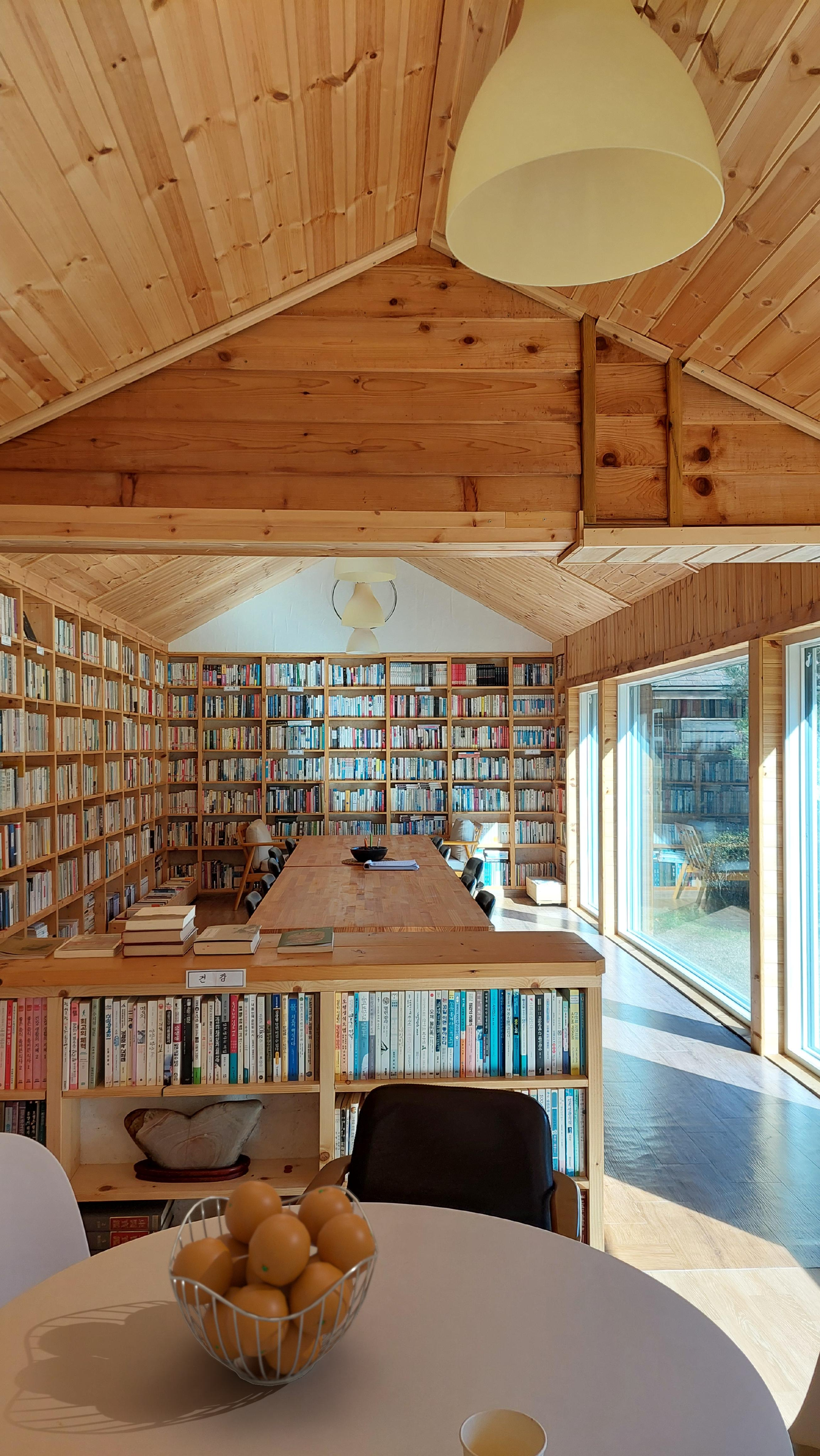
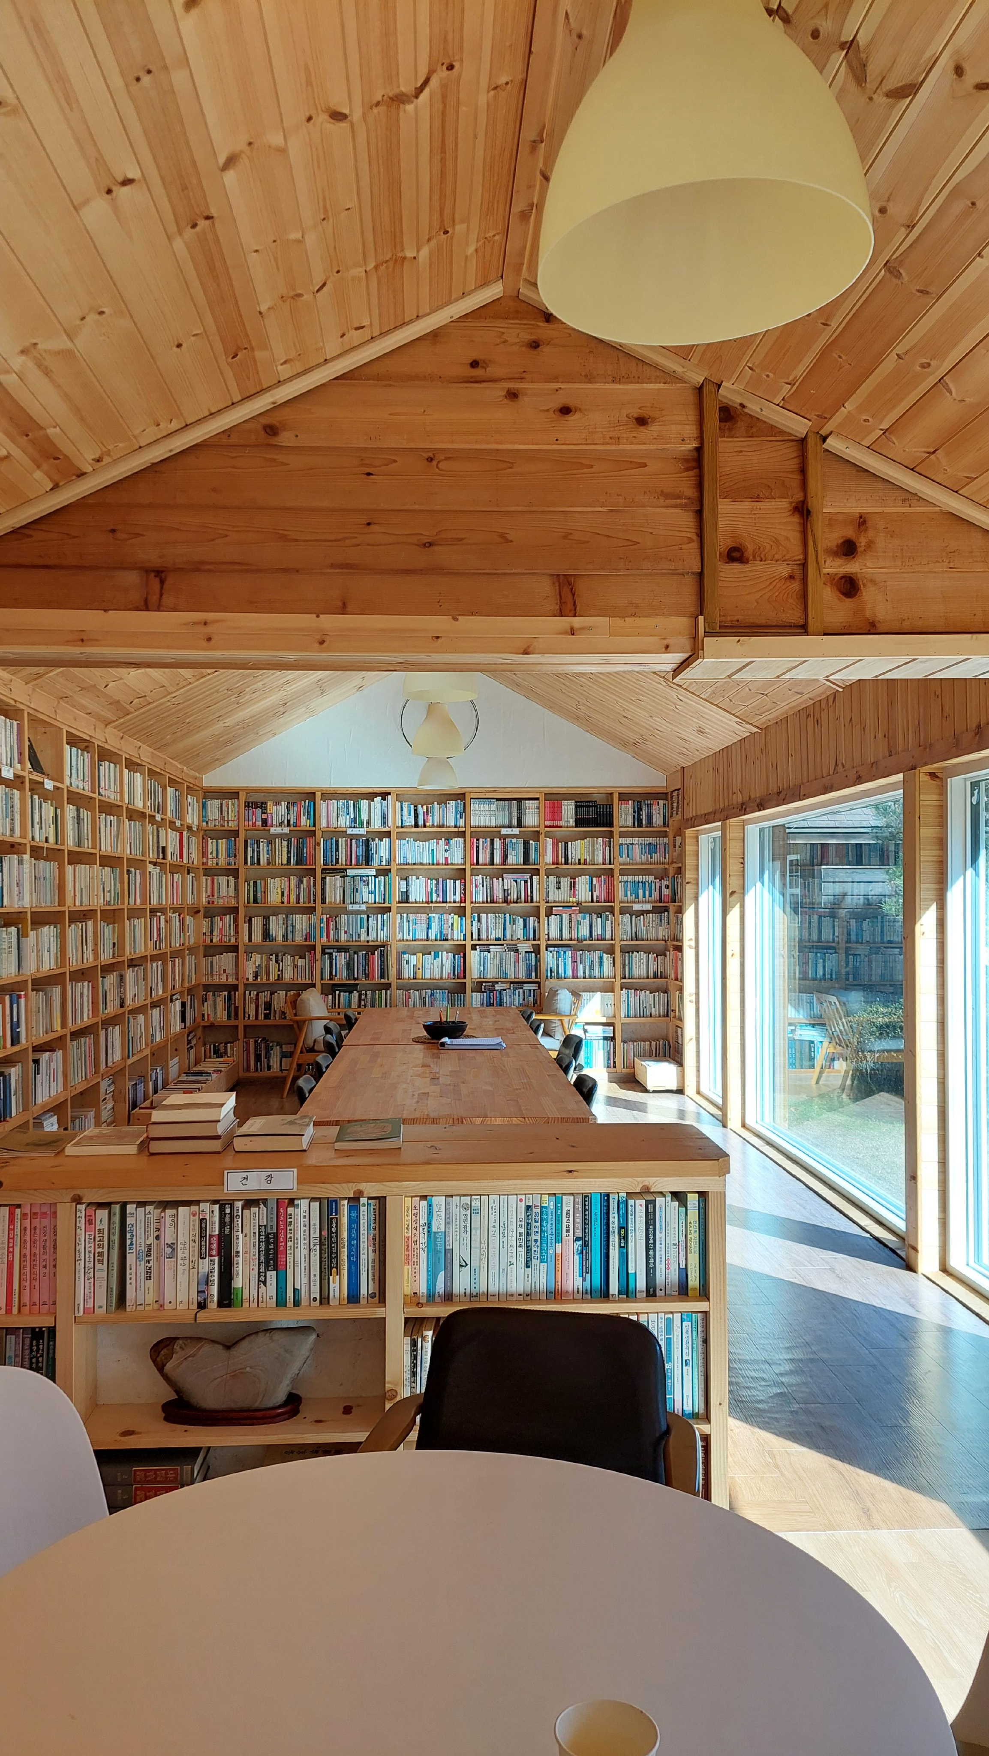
- fruit basket (275, 1277)
